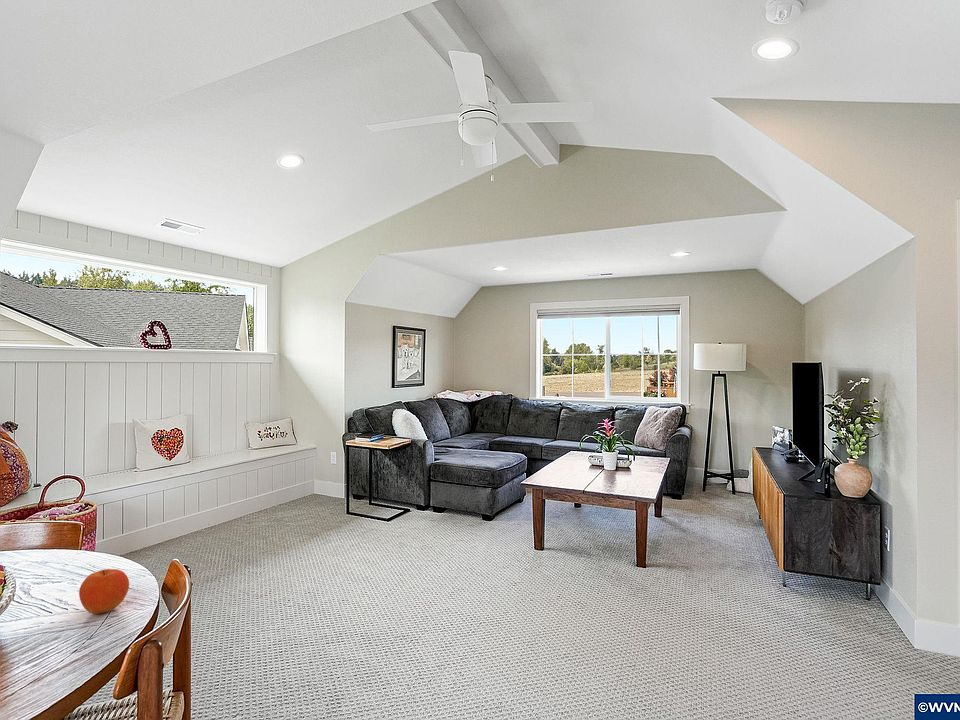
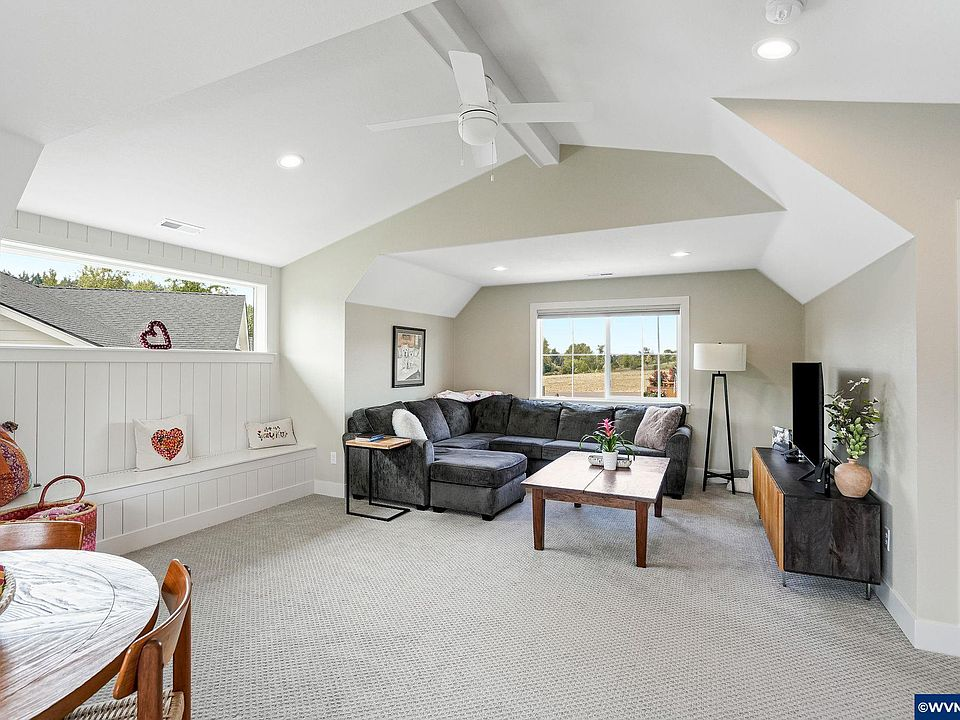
- fruit (104, 590)
